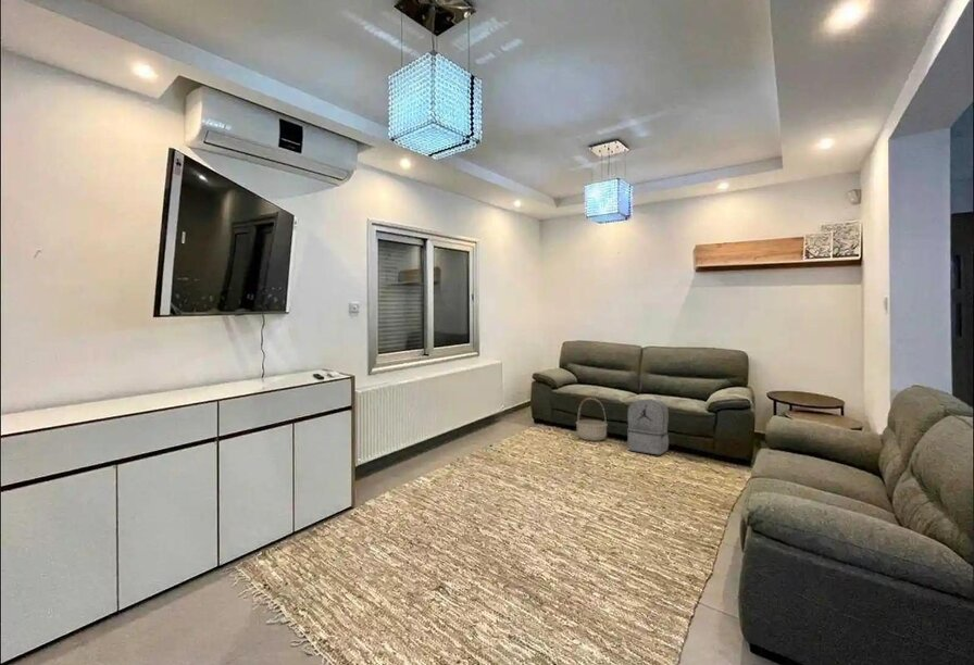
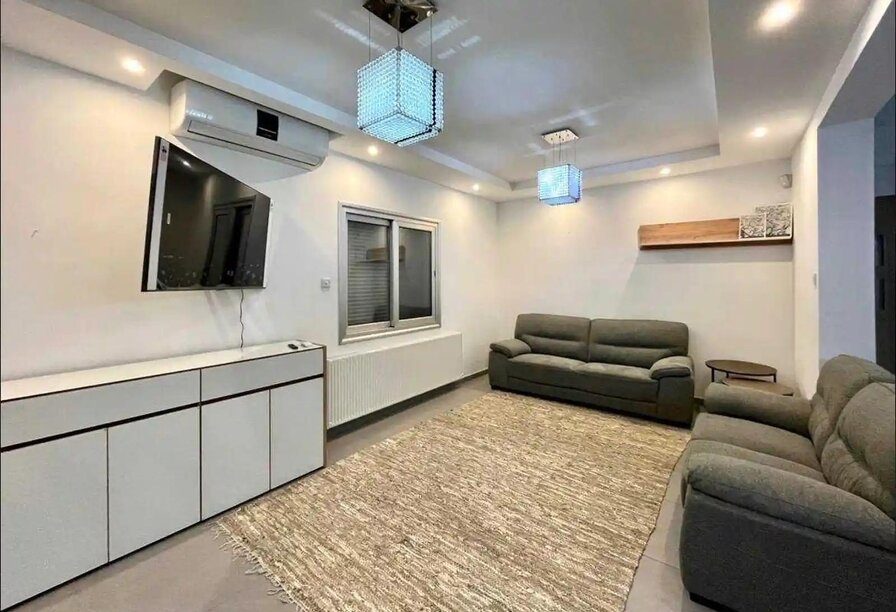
- backpack (648, 424)
- basket (591, 421)
